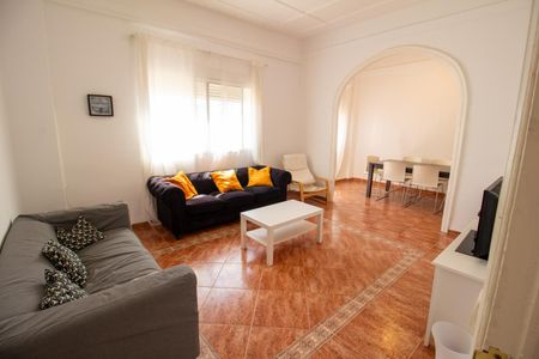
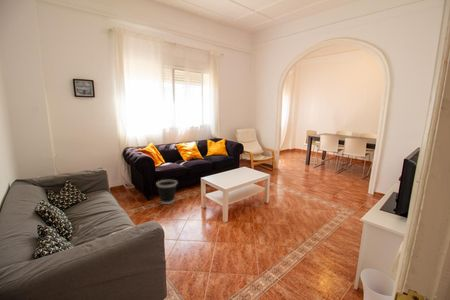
+ wastebasket (167, 192)
